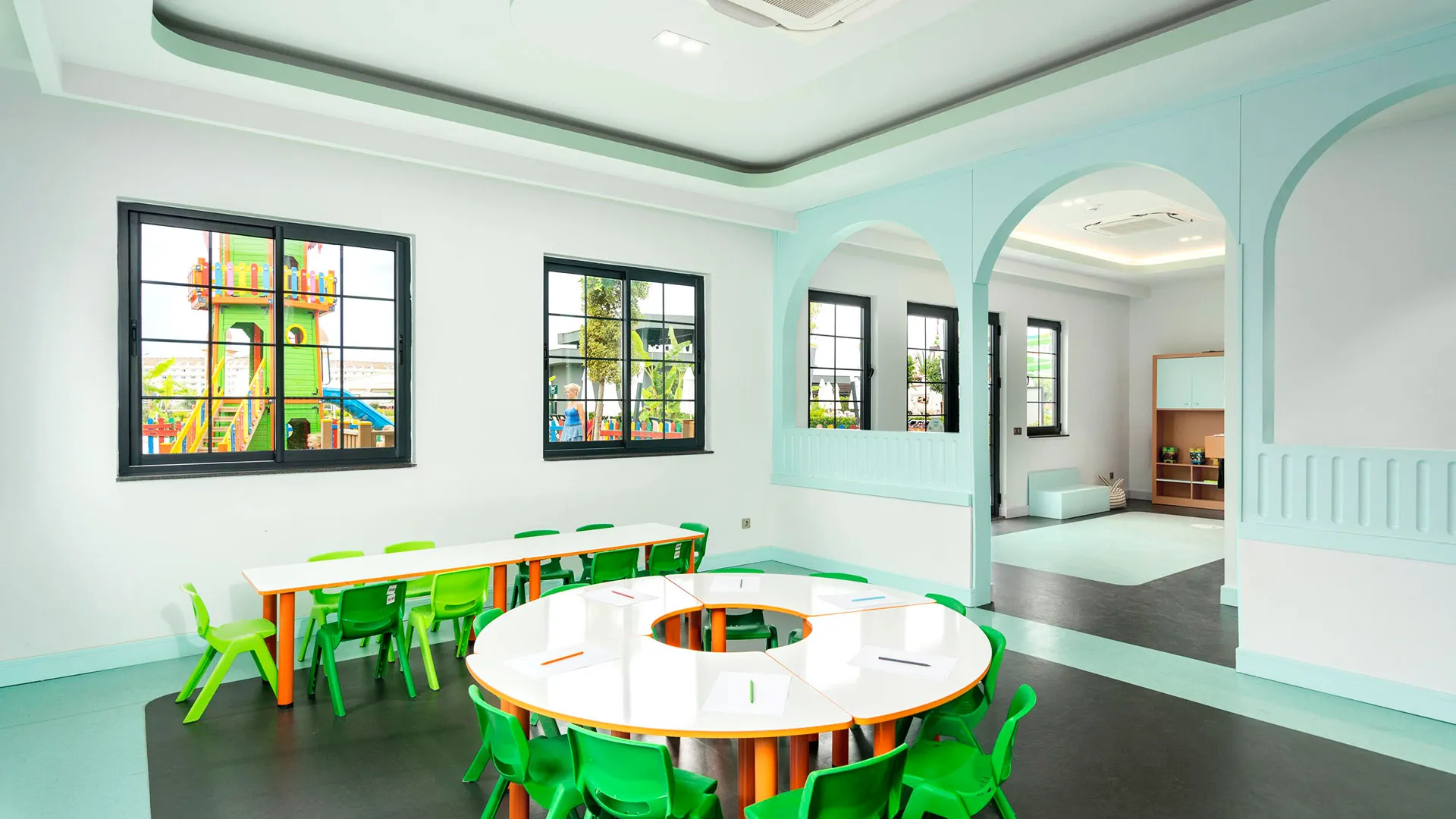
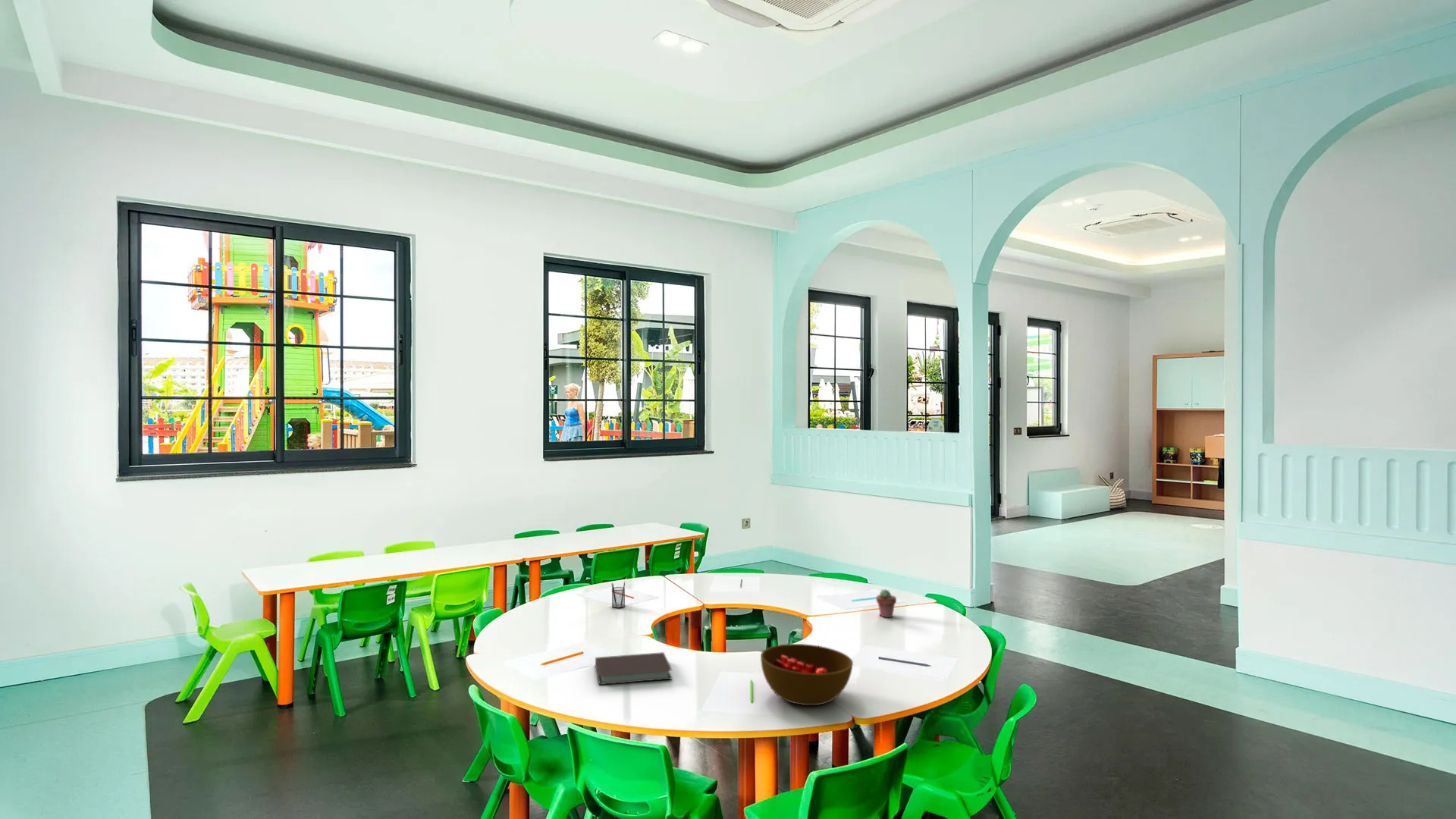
+ potted succulent (886, 602)
+ notebook (632, 667)
+ pencil holder (617, 593)
+ bowl (806, 676)
